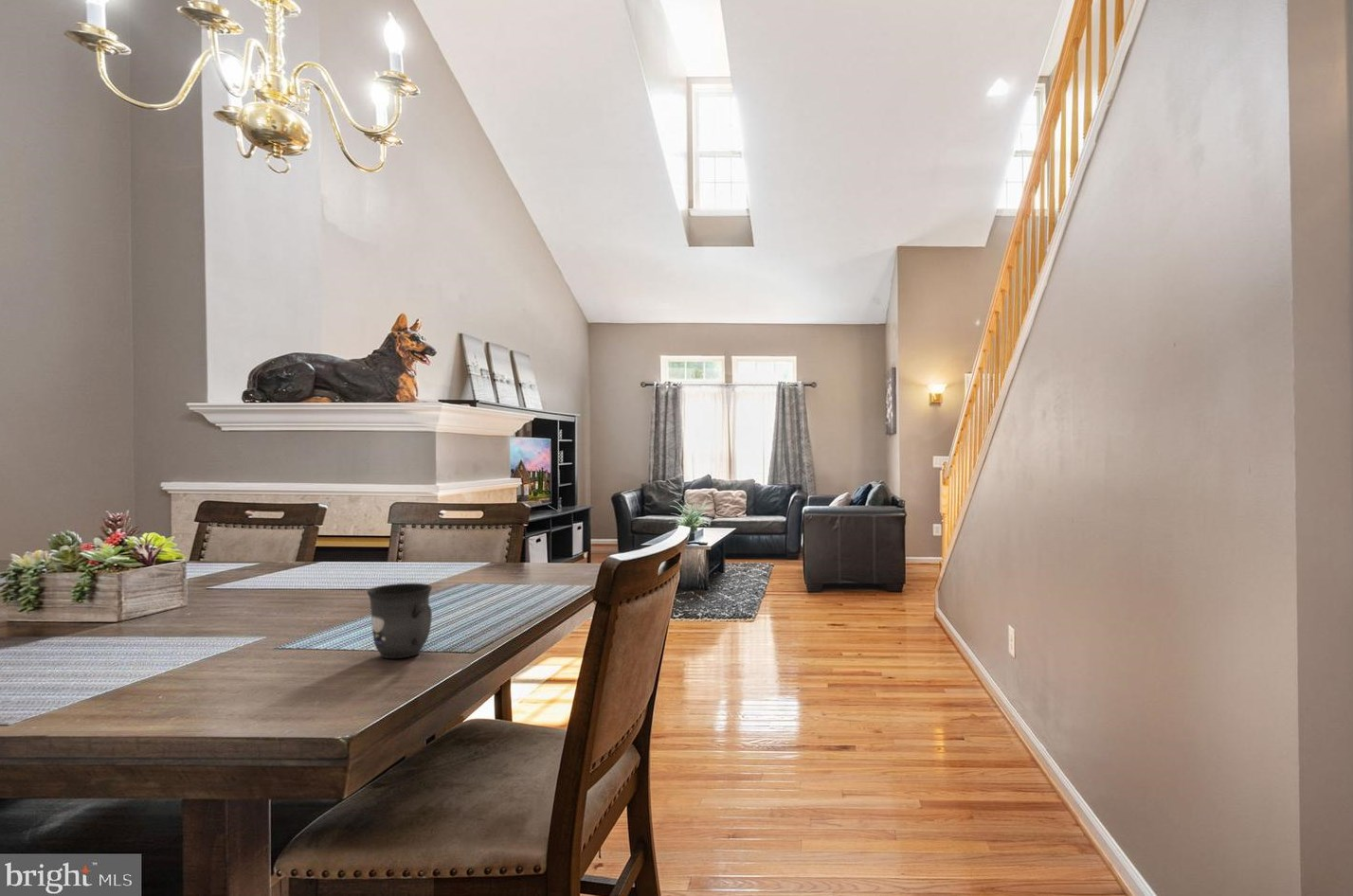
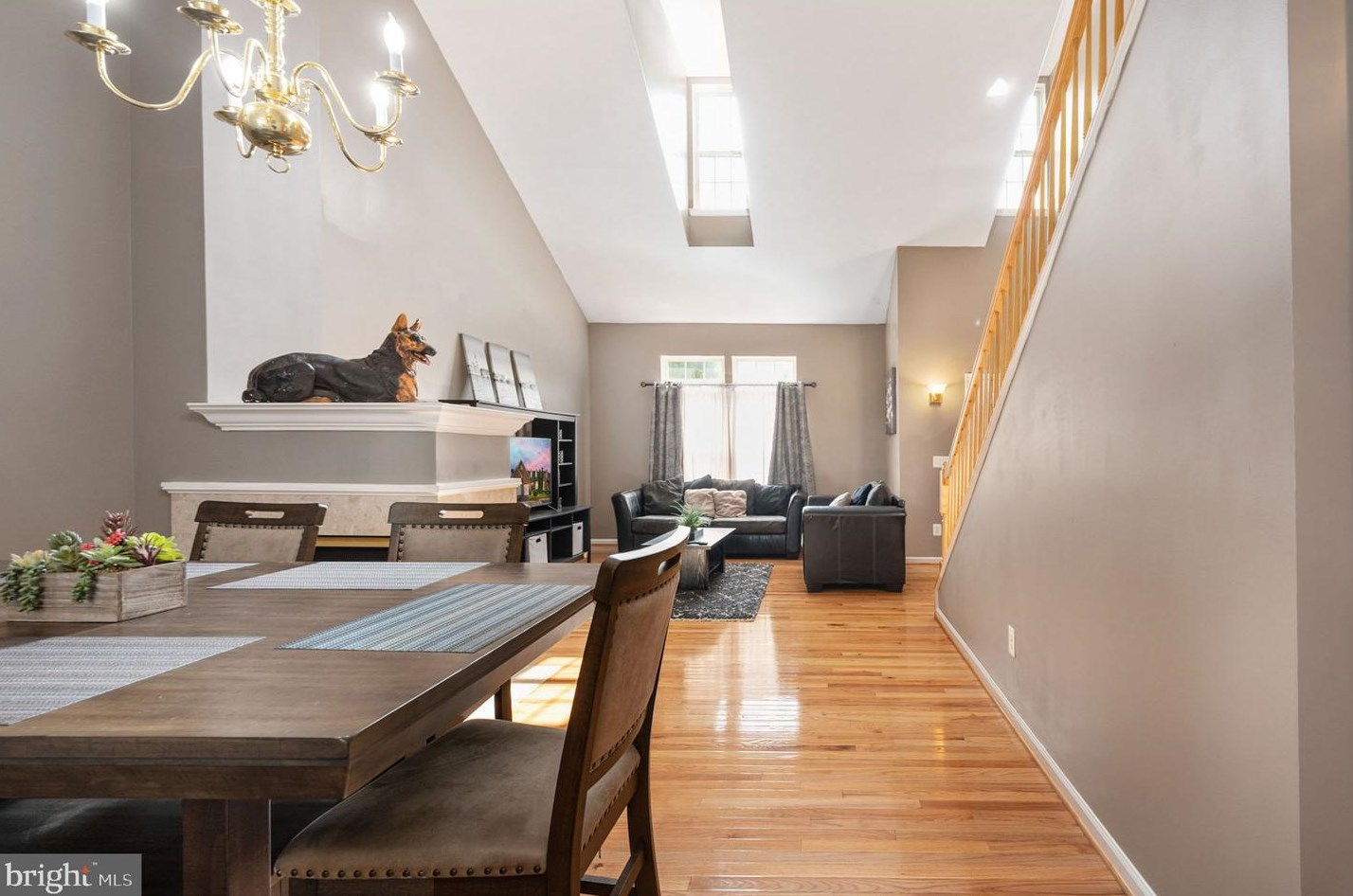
- mug (406, 622)
